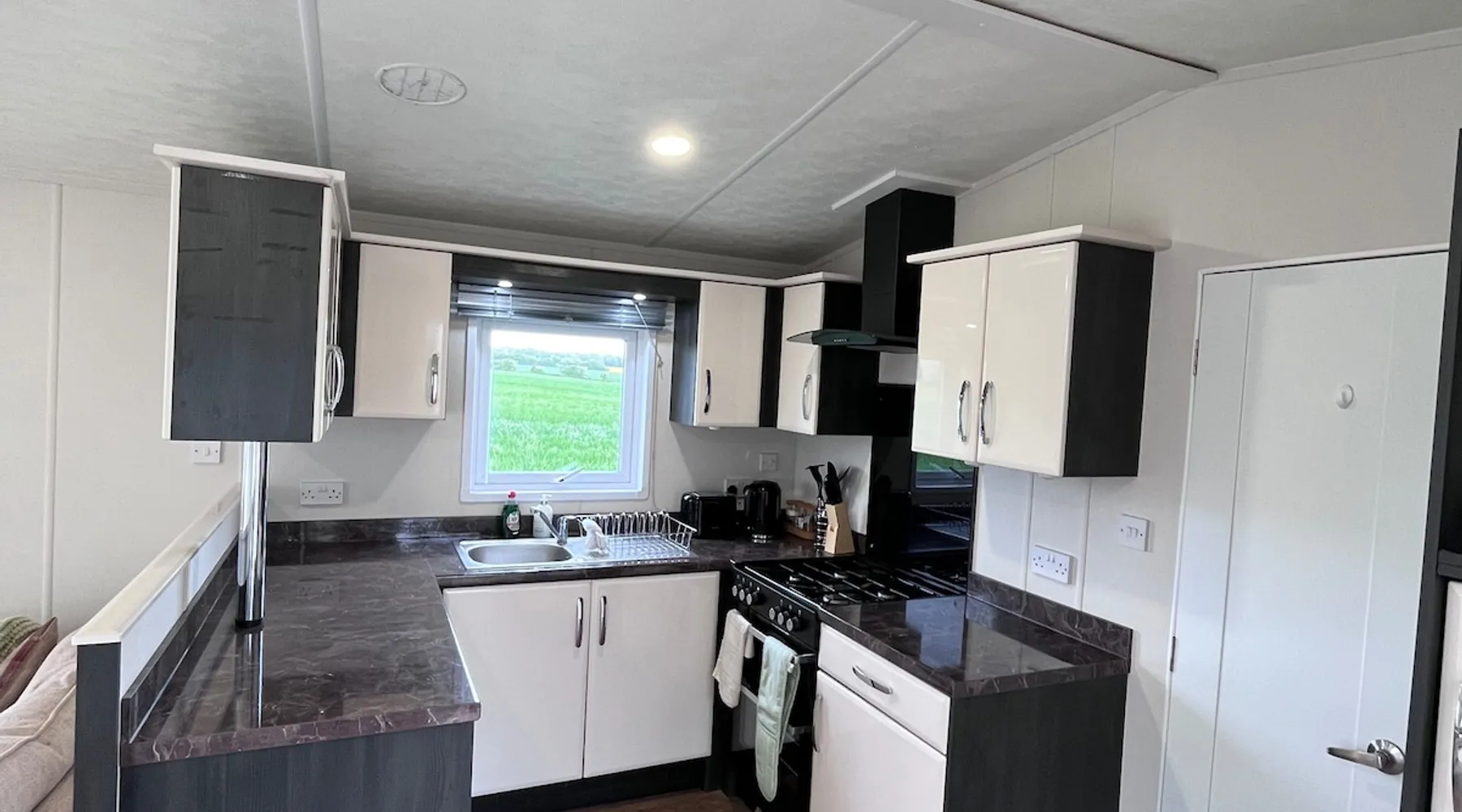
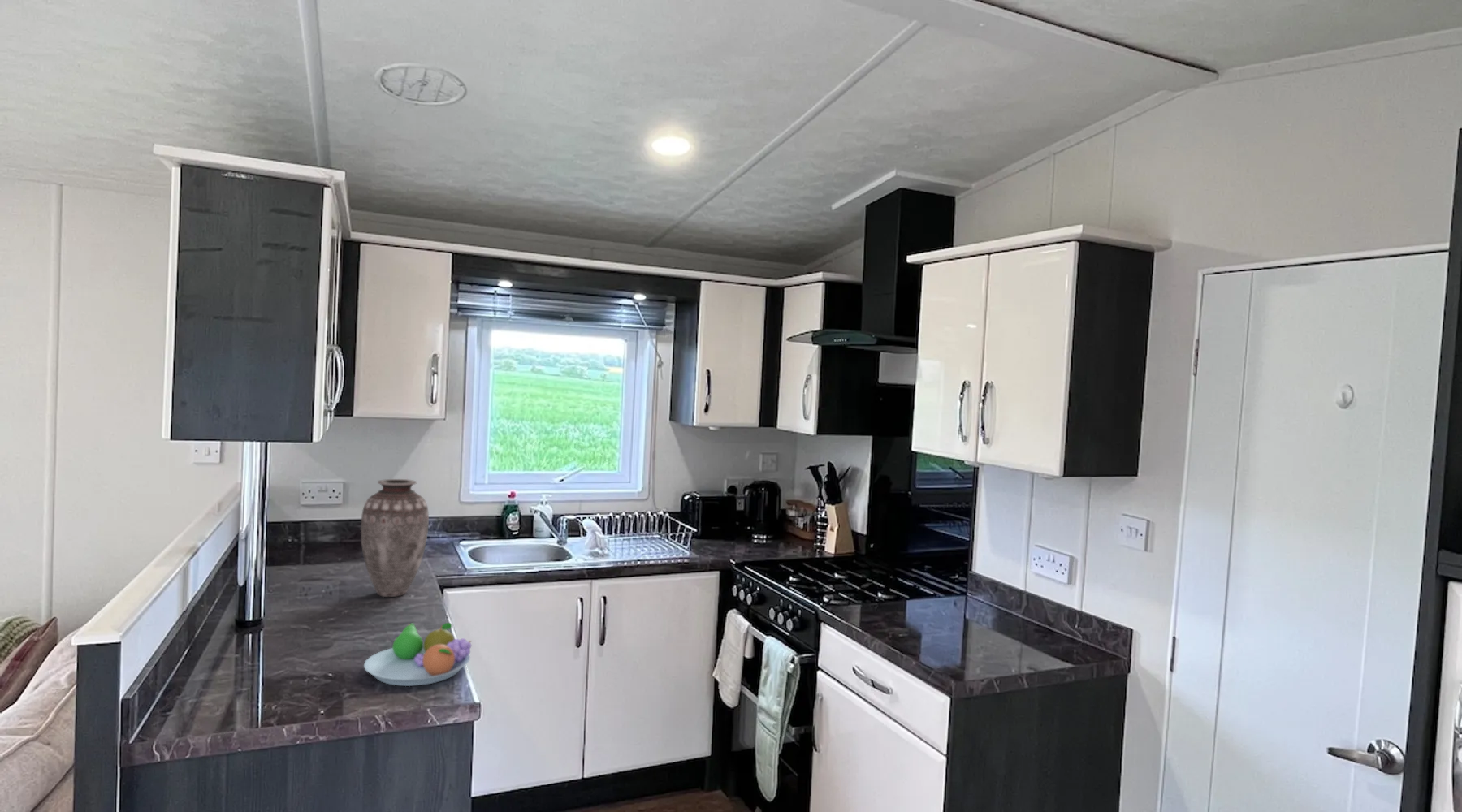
+ fruit bowl (419, 649)
+ vase (394, 537)
